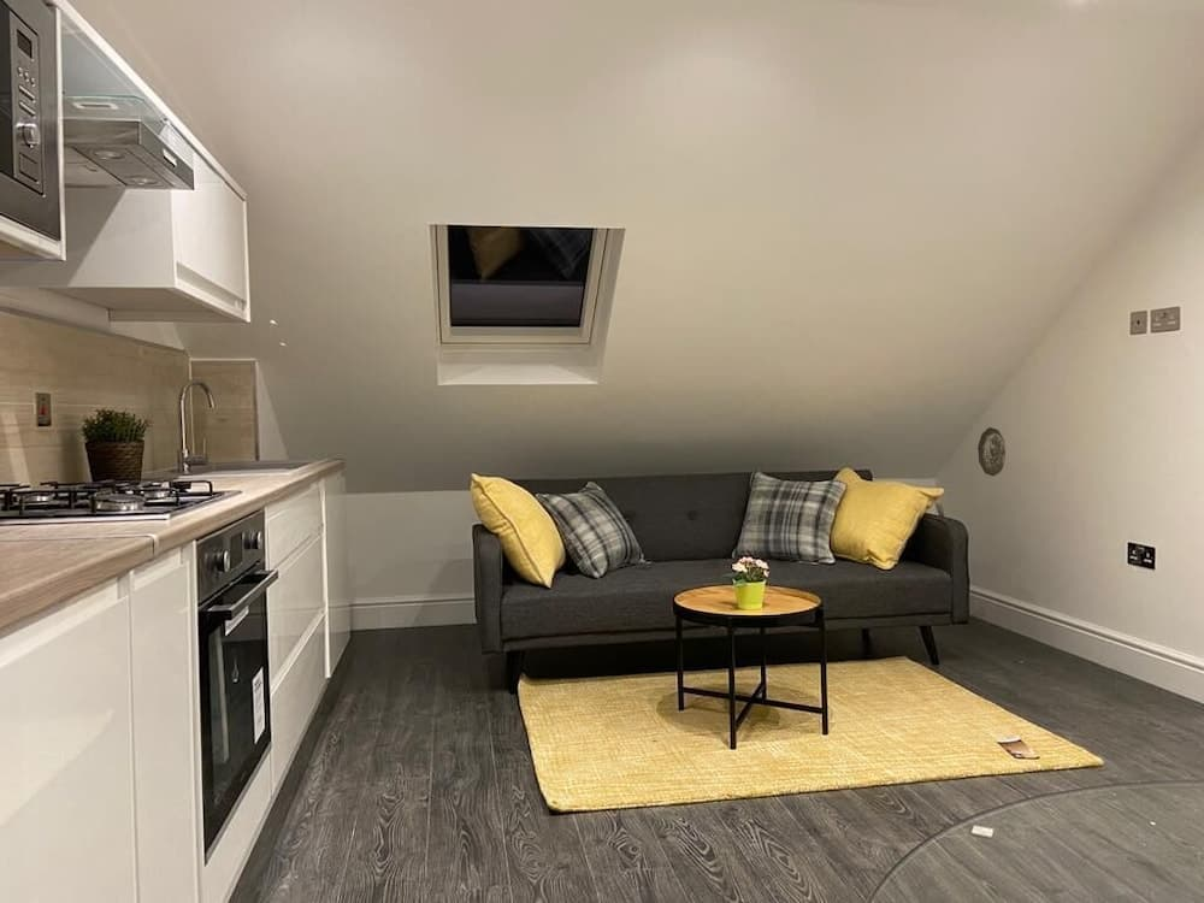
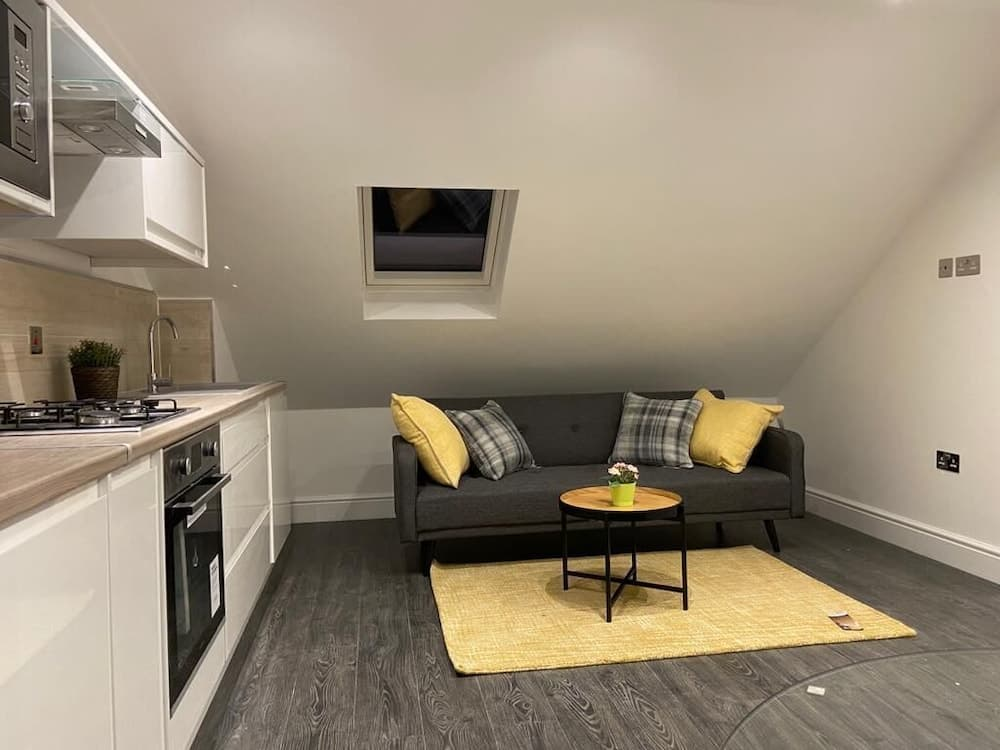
- decorative plate (993, 452)
